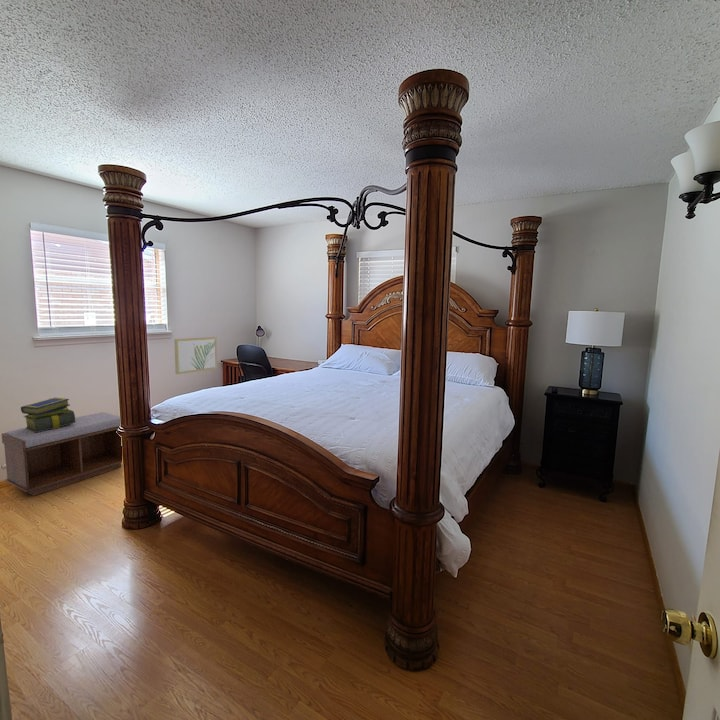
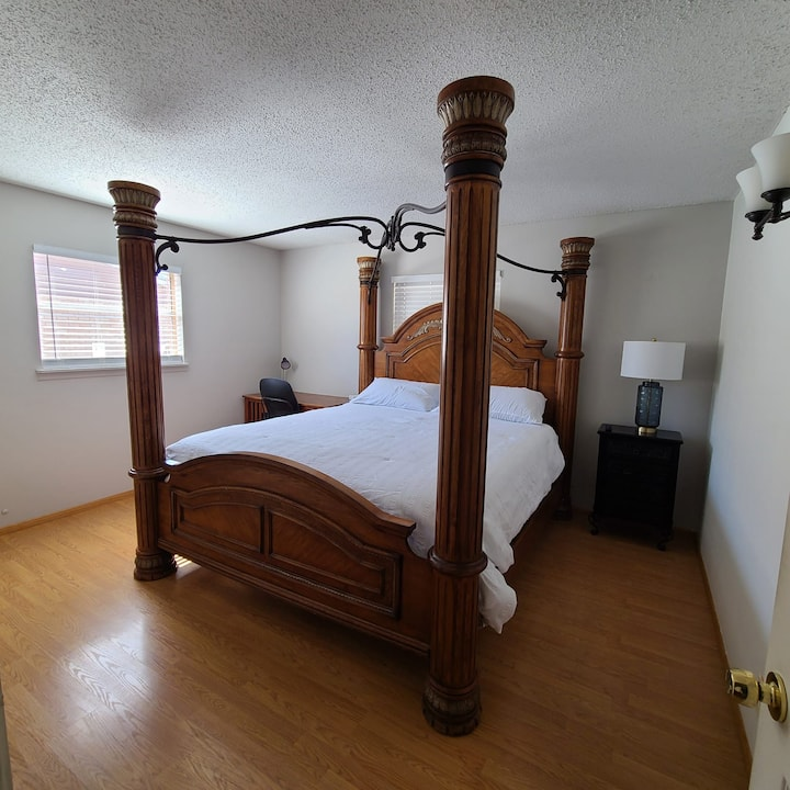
- wall art (196, 354)
- stack of books (48, 413)
- bench (70, 449)
